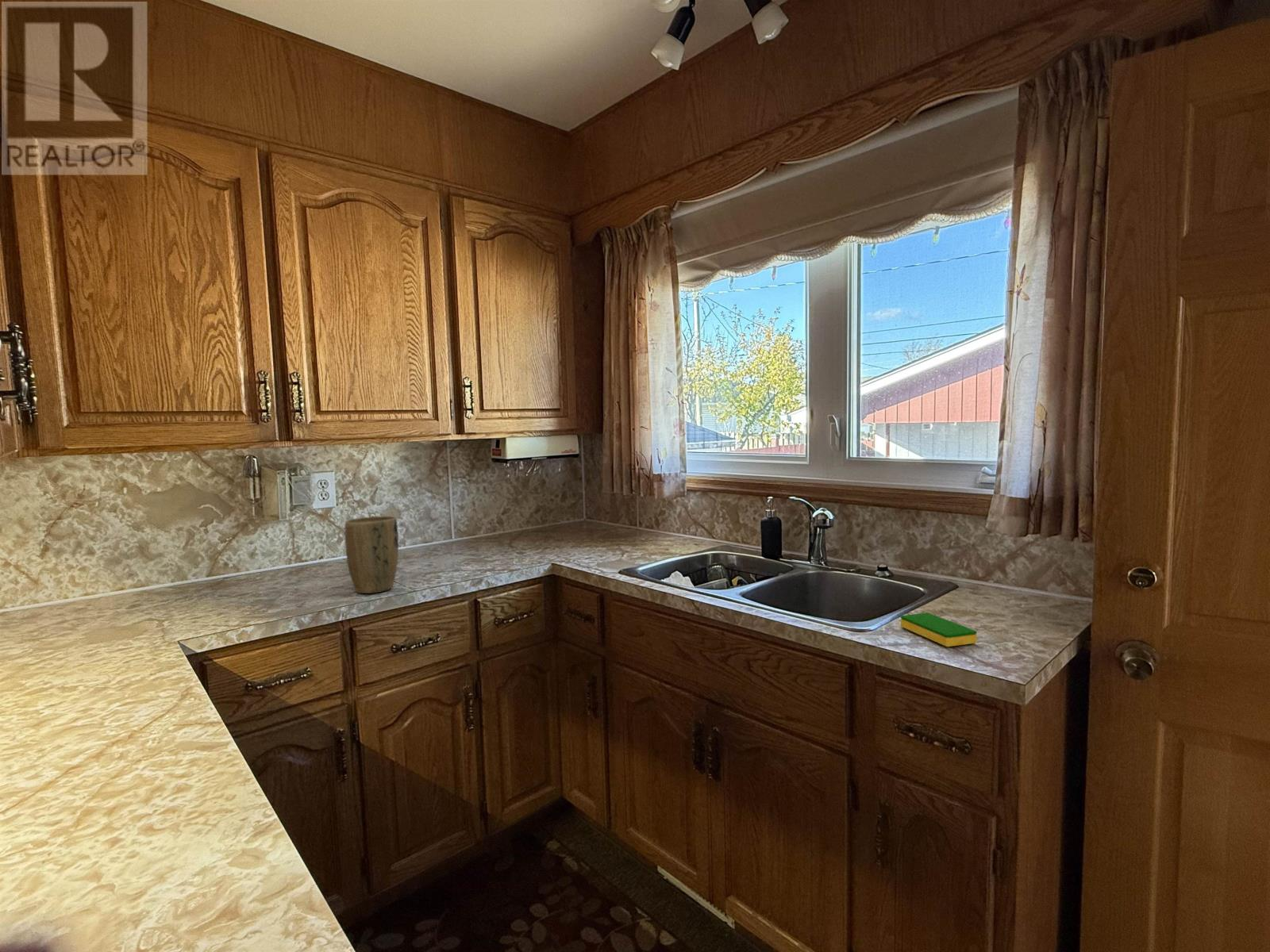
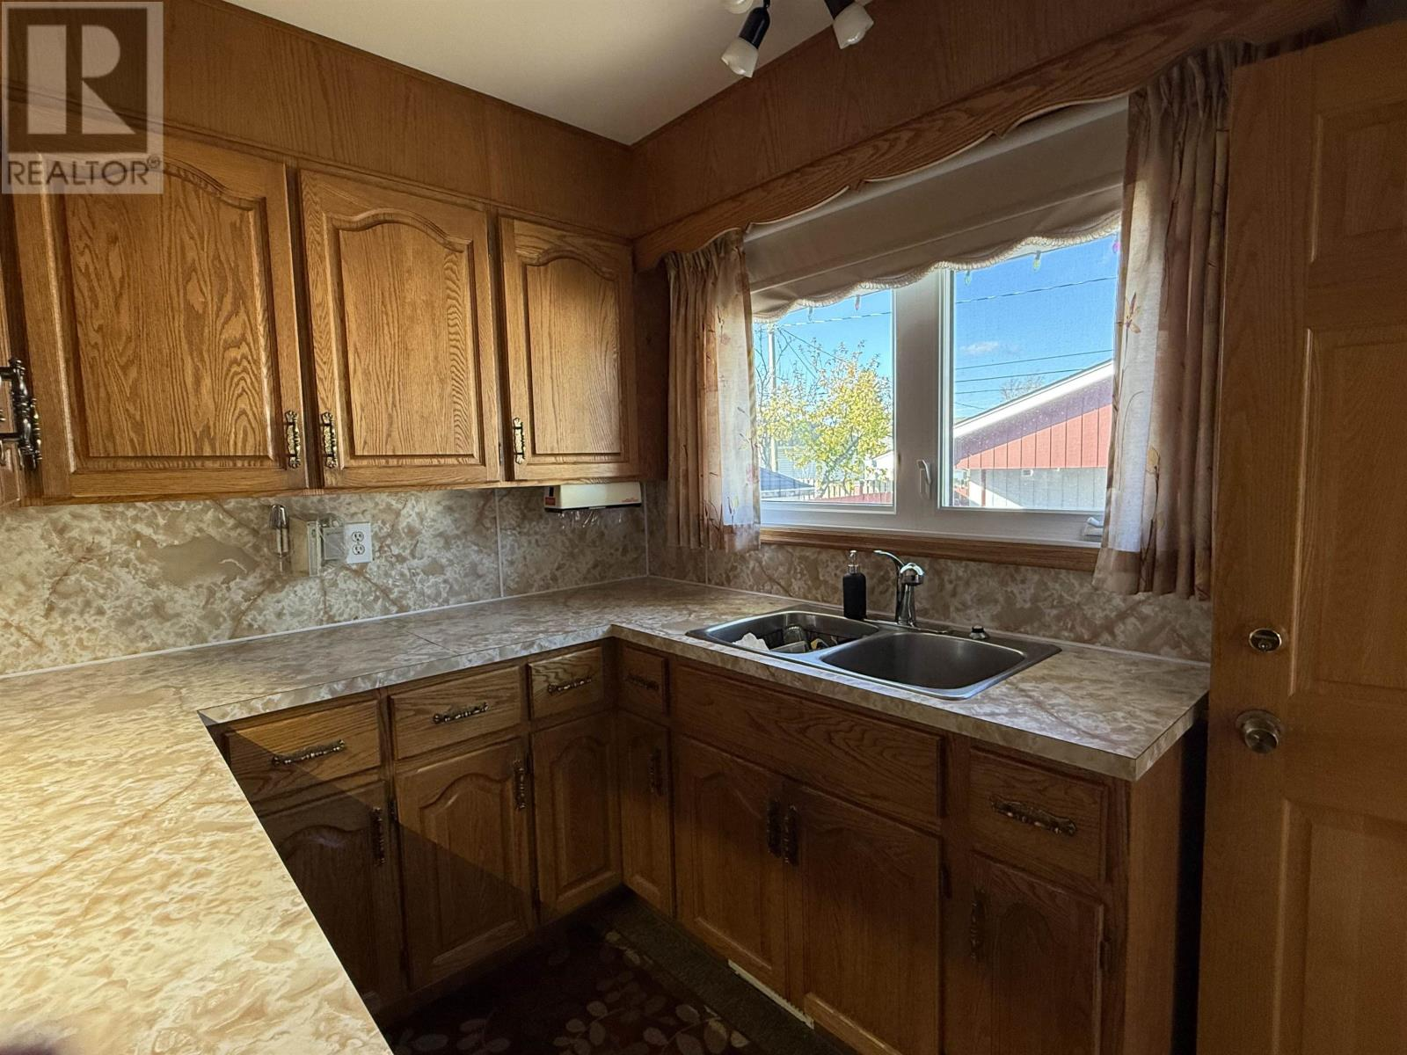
- plant pot (373, 554)
- dish sponge (937, 628)
